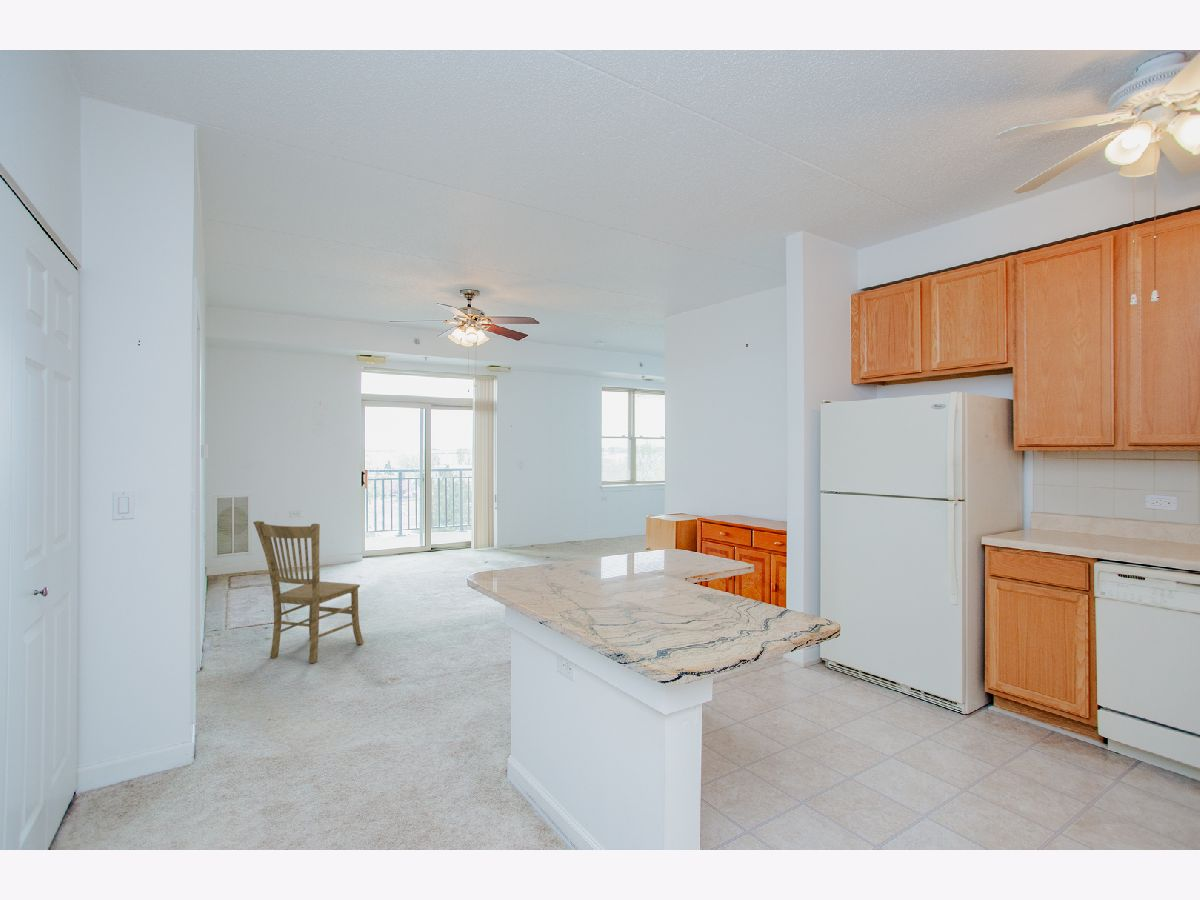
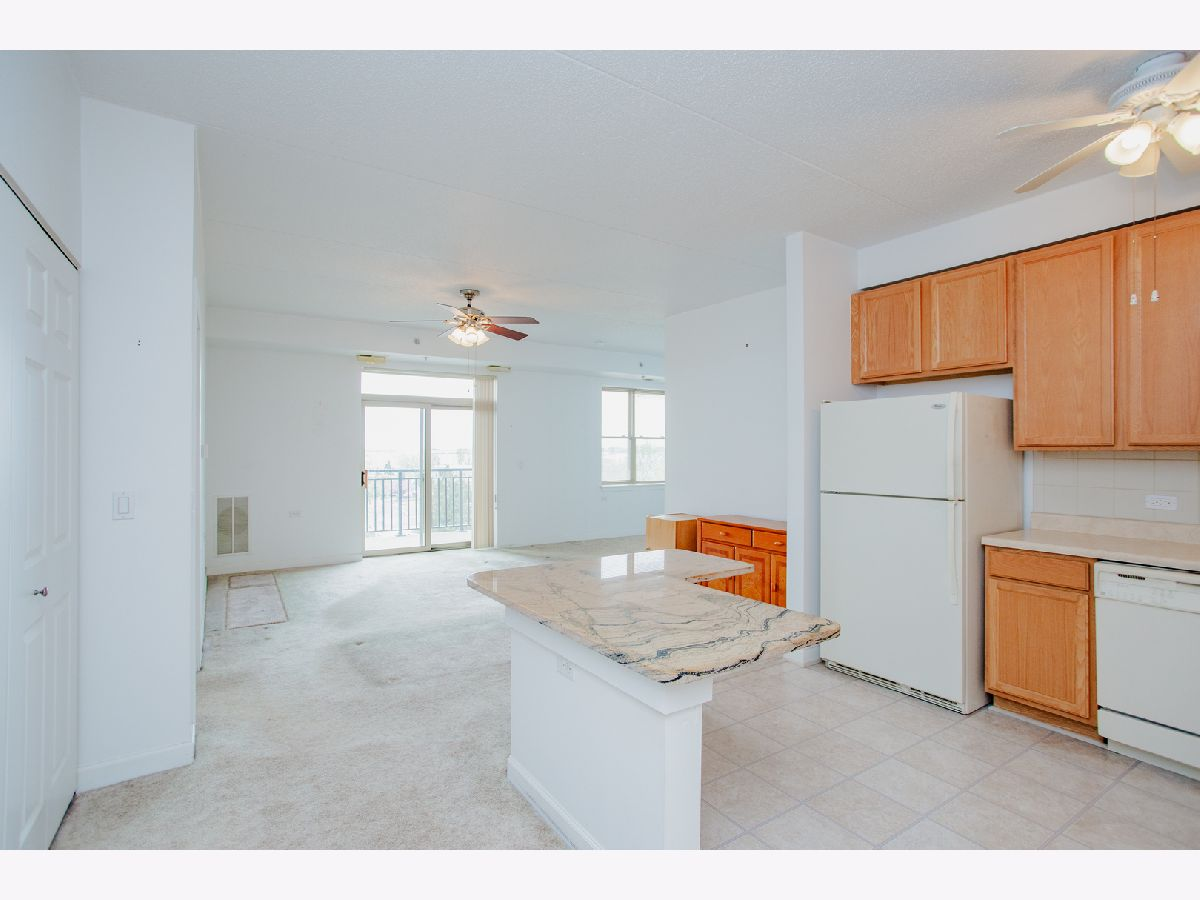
- dining chair (312, 585)
